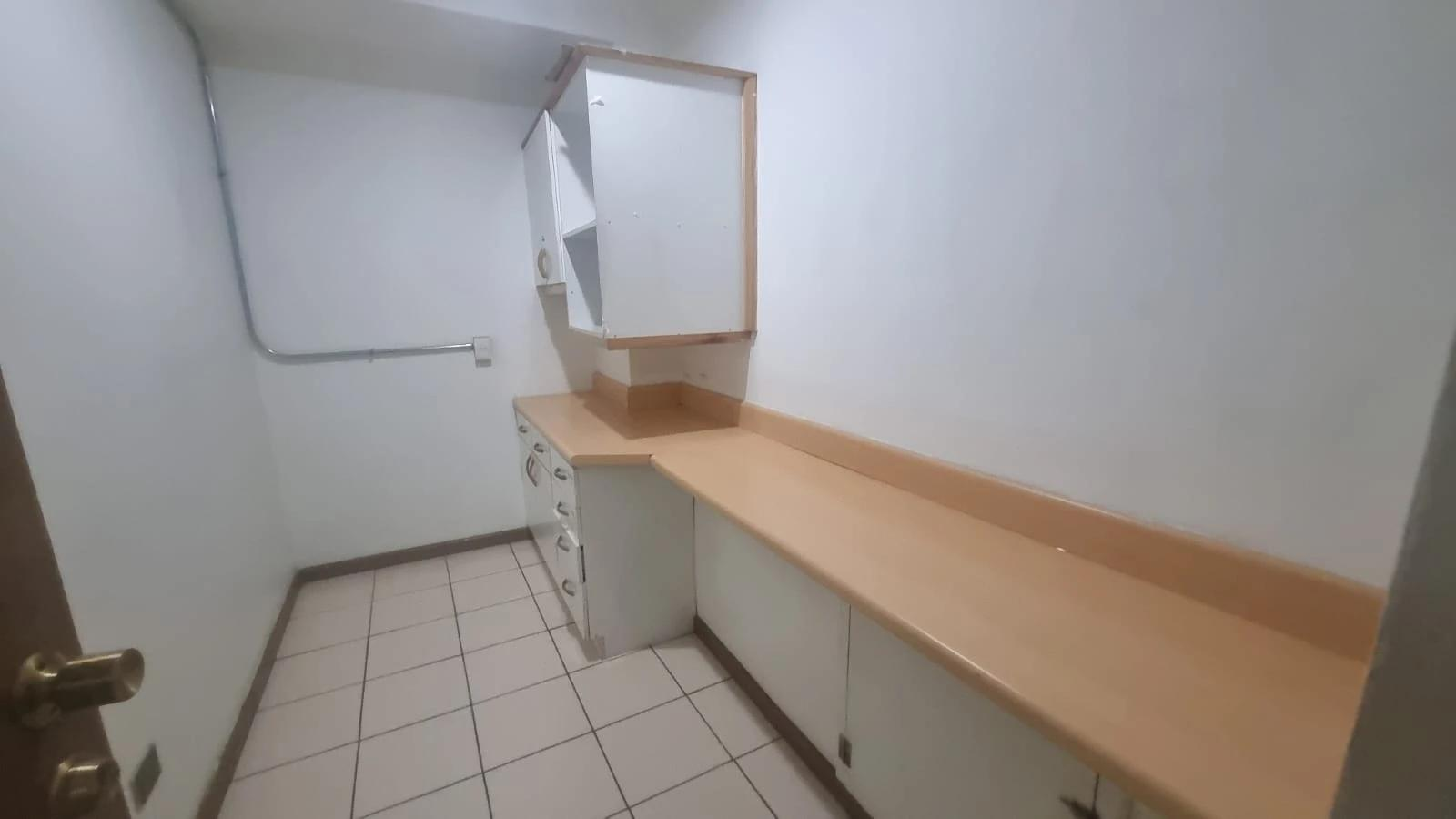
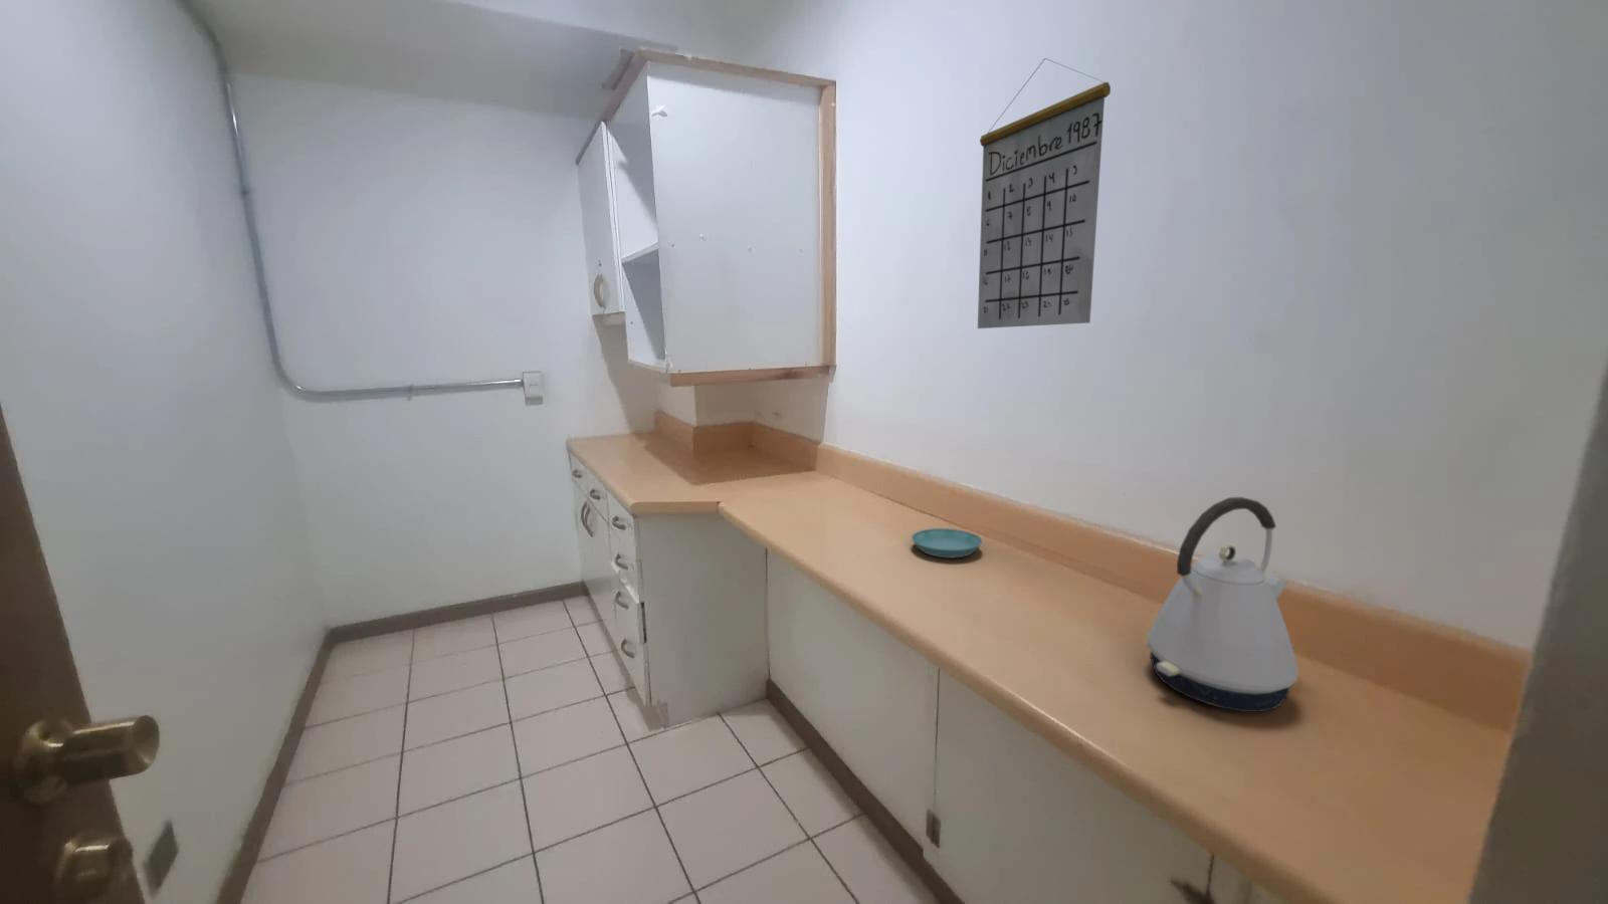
+ saucer (945, 543)
+ calendar (1034, 195)
+ kettle (1227, 593)
